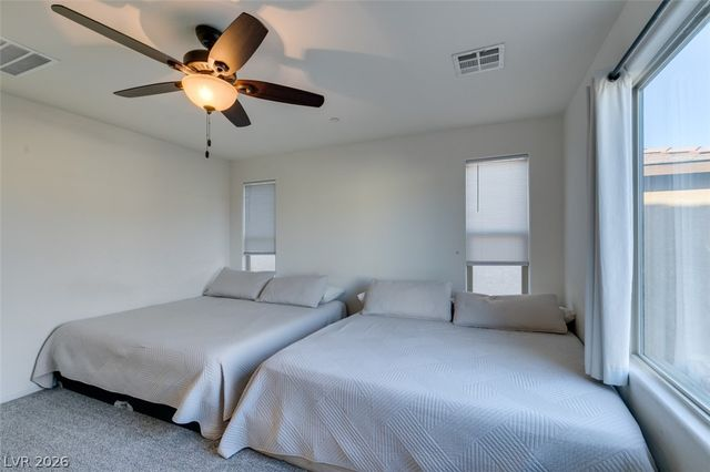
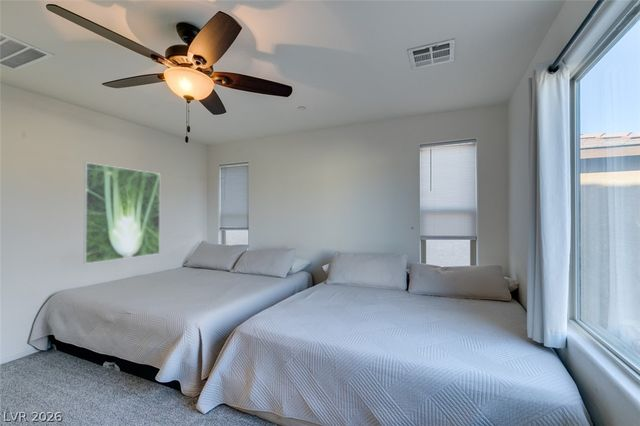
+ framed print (126, 213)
